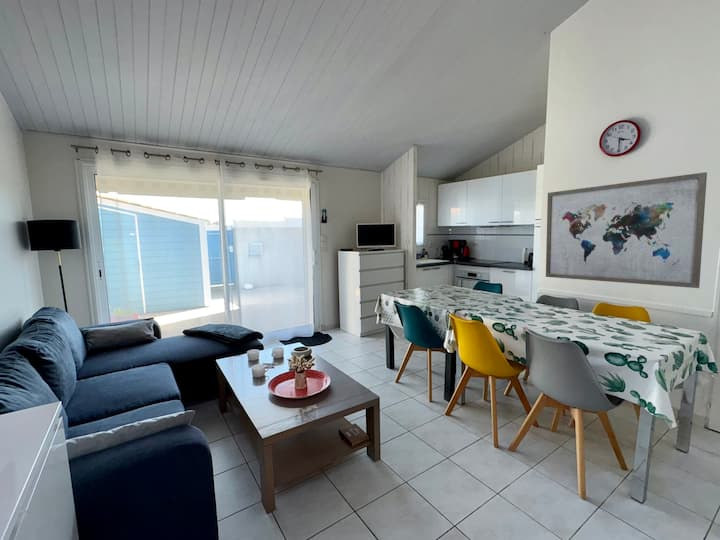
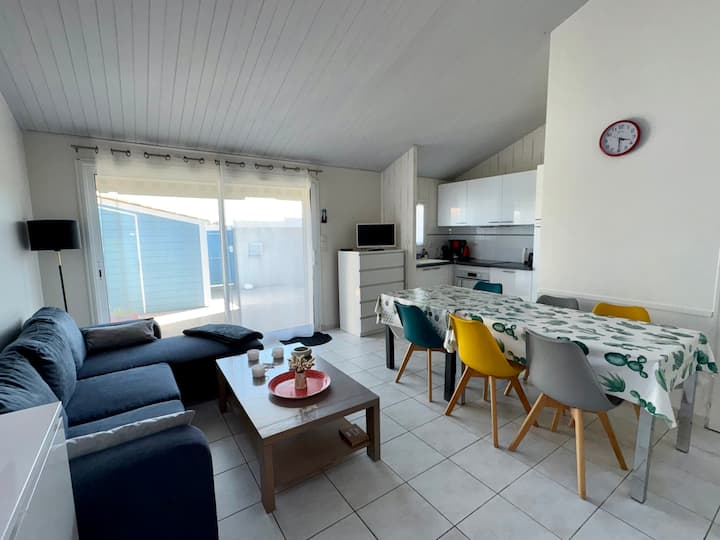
- wall art (612, 233)
